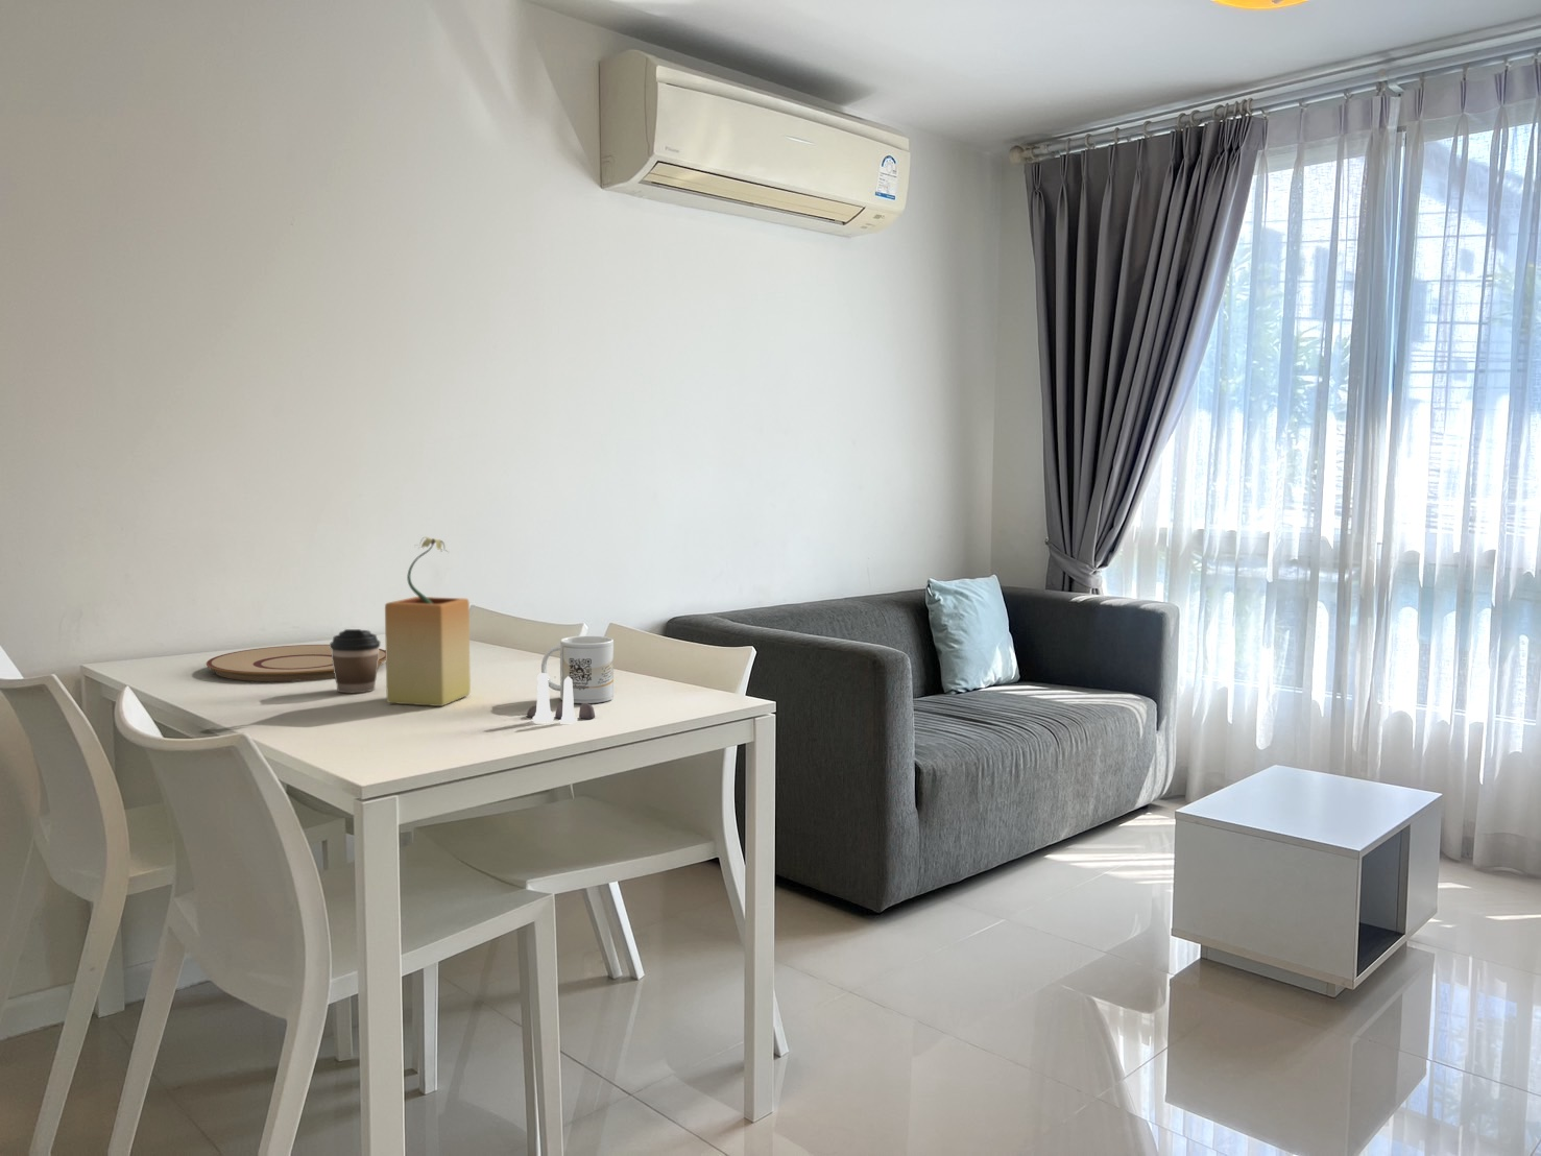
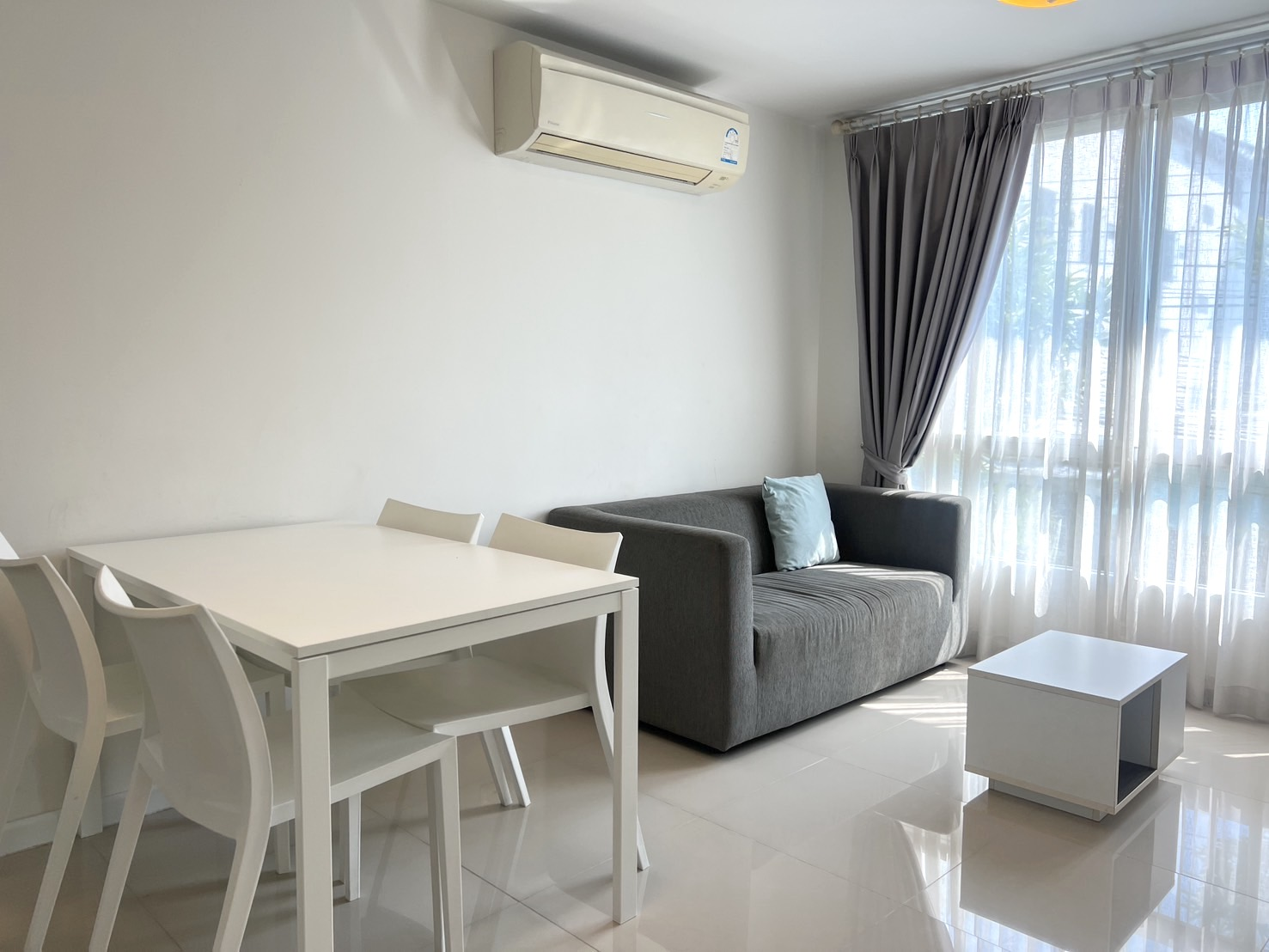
- coffee cup (355, 658)
- plate (300, 662)
- salt and pepper shaker set (563, 695)
- potted plant (427, 619)
- mug (582, 668)
